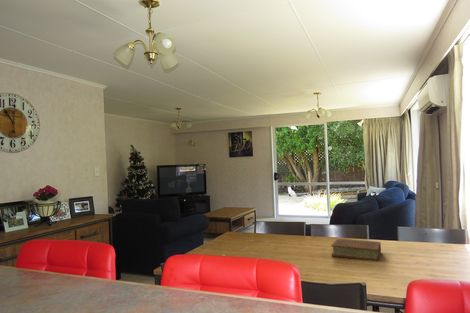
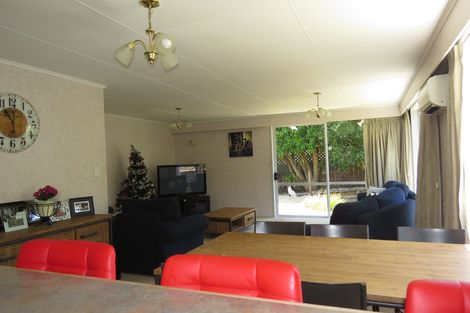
- book (356, 248)
